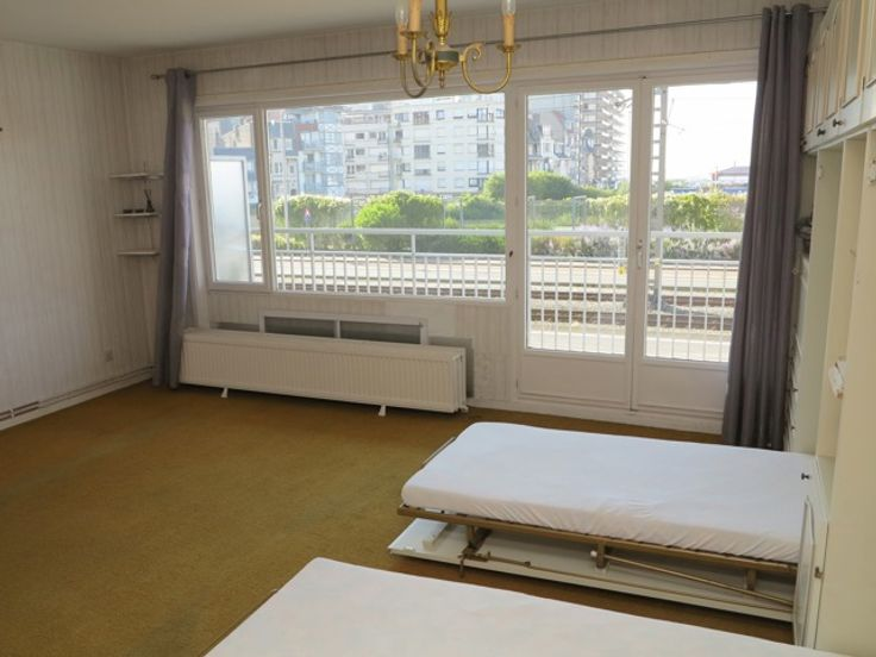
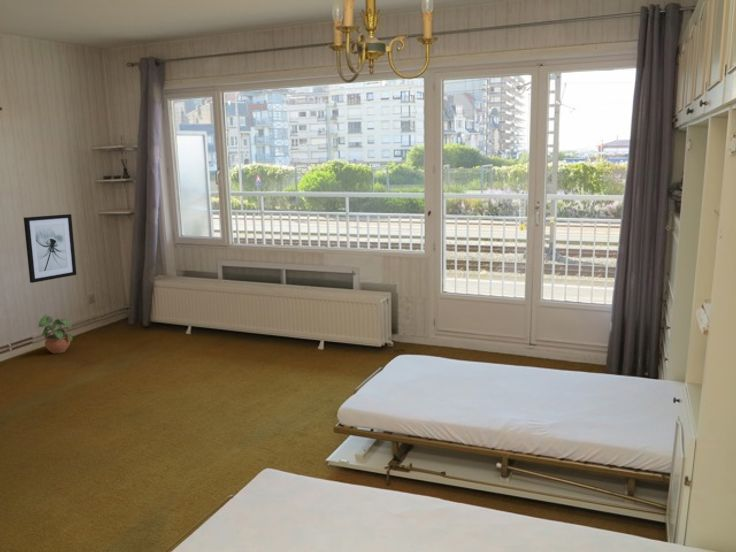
+ potted plant (53, 333)
+ wall art (51, 247)
